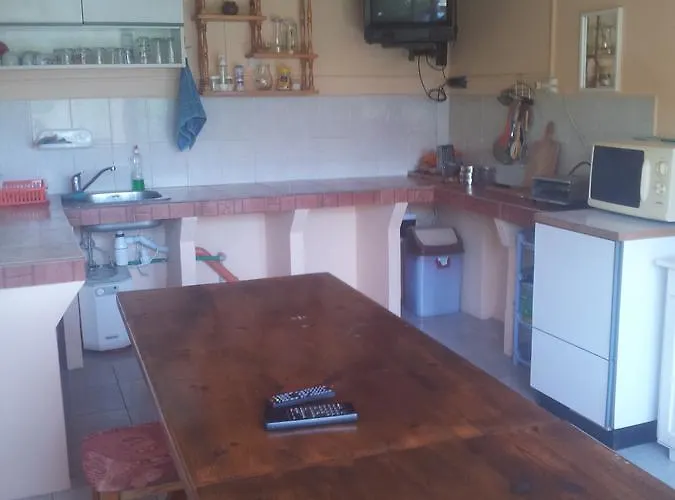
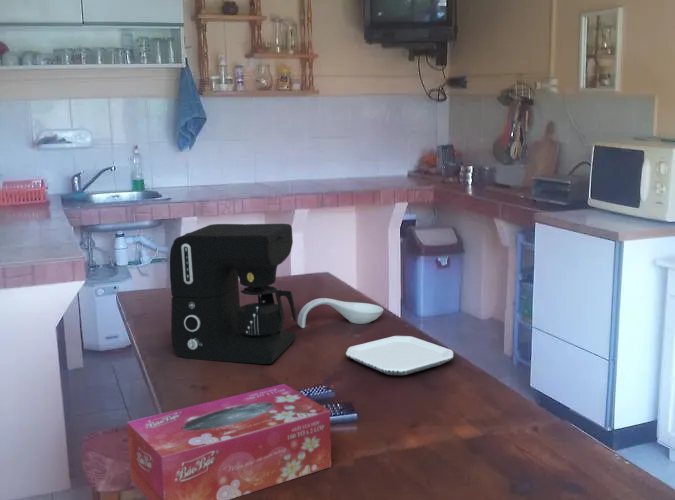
+ spoon rest (341, 310)
+ tissue box (231, 444)
+ coffee maker (238, 290)
+ plate (399, 355)
